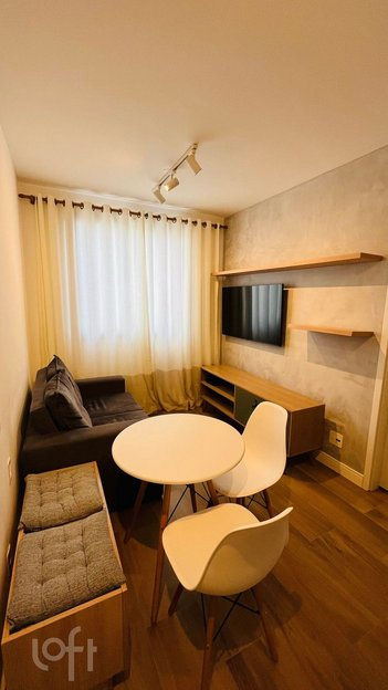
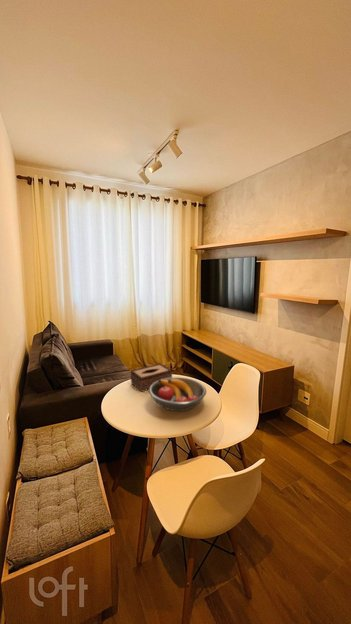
+ fruit bowl (177, 394)
+ tissue box (151, 376)
